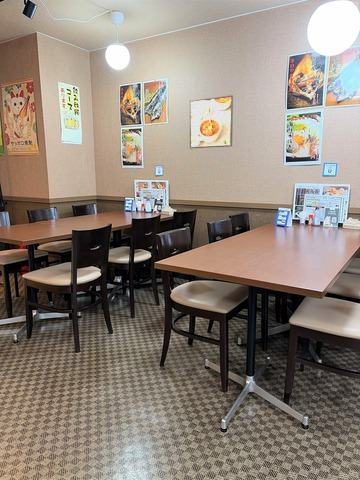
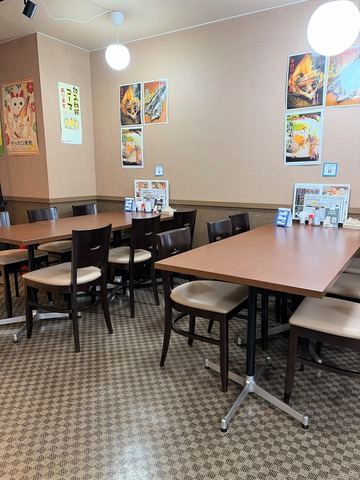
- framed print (210, 123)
